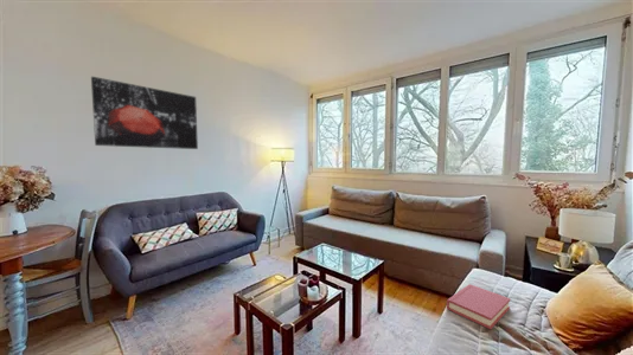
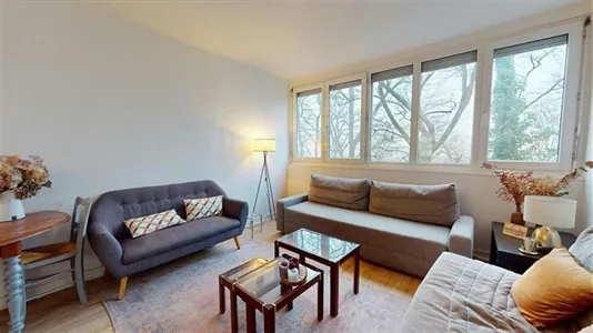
- wall art (152, 117)
- hardback book (478, 303)
